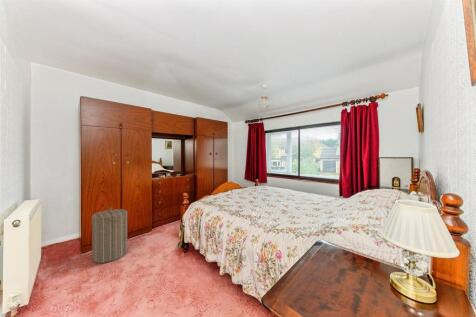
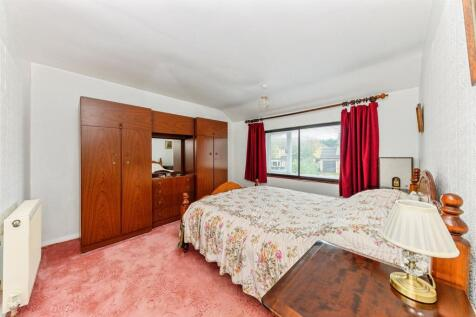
- laundry hamper (110, 230)
